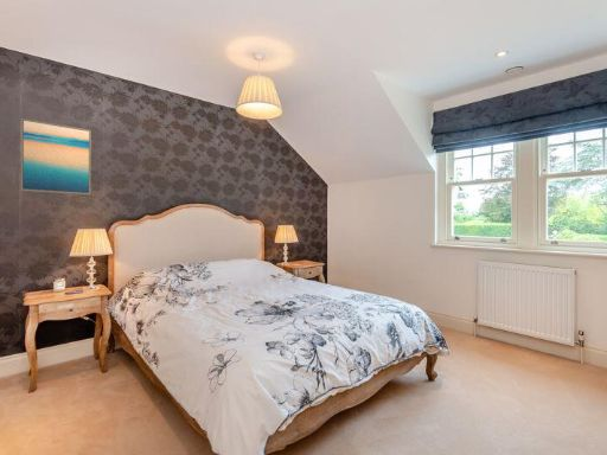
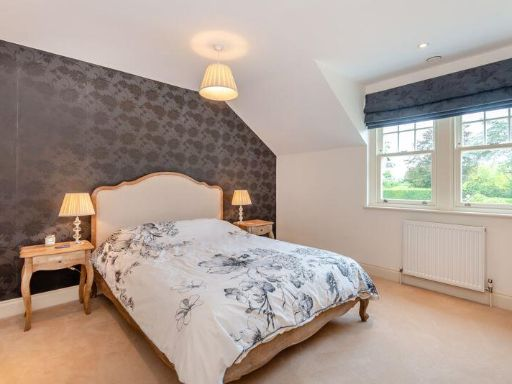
- wall art (57, 158)
